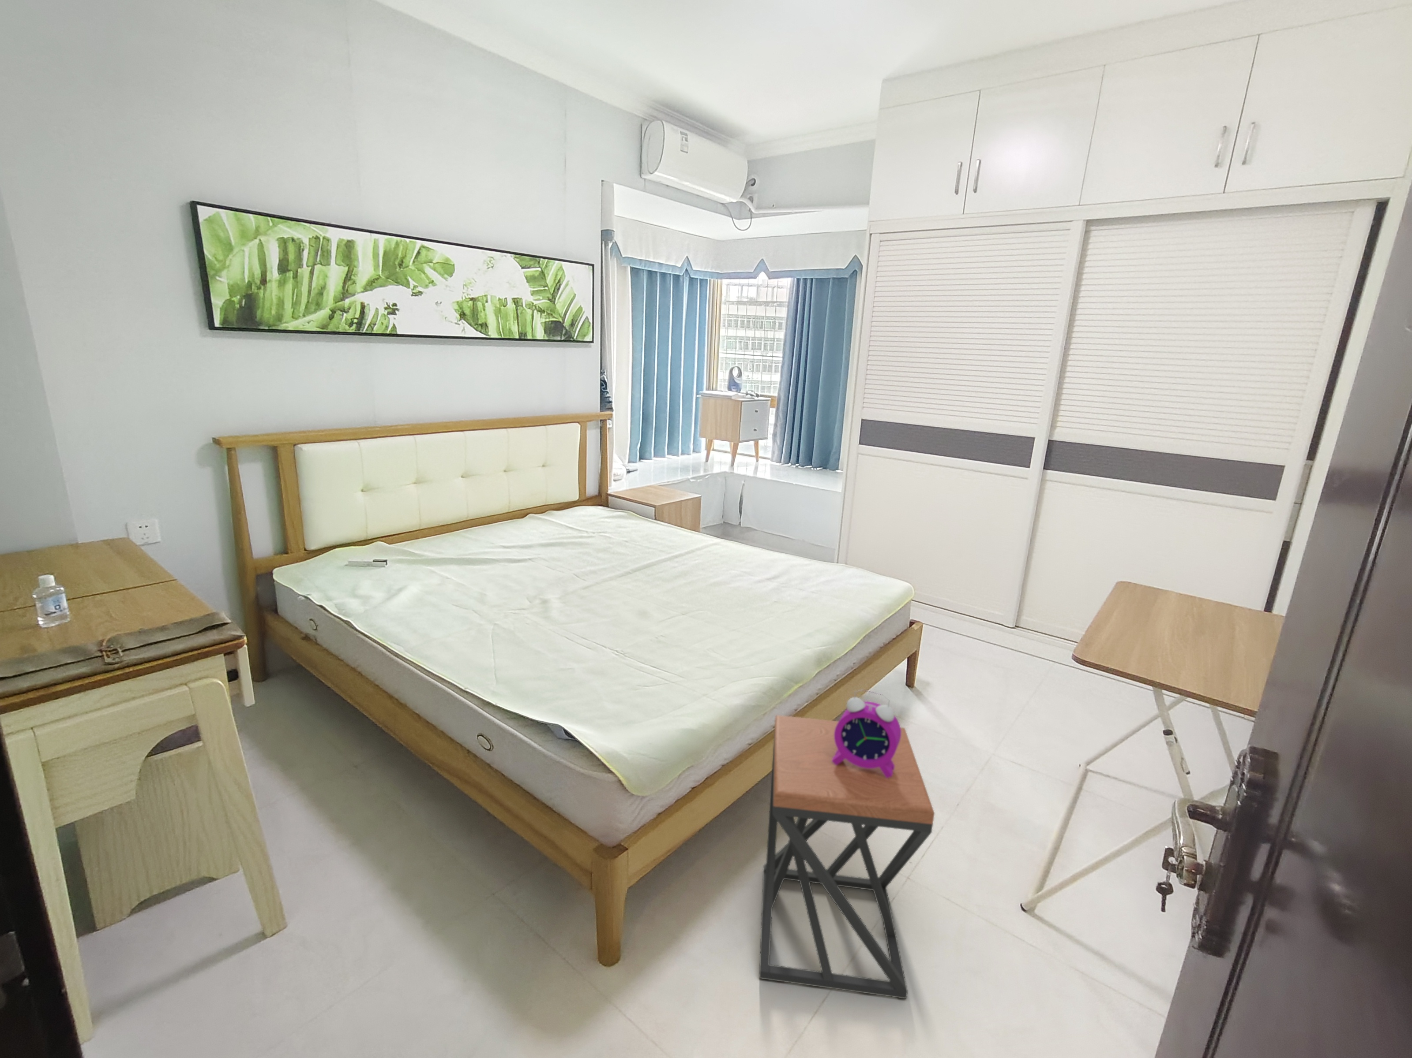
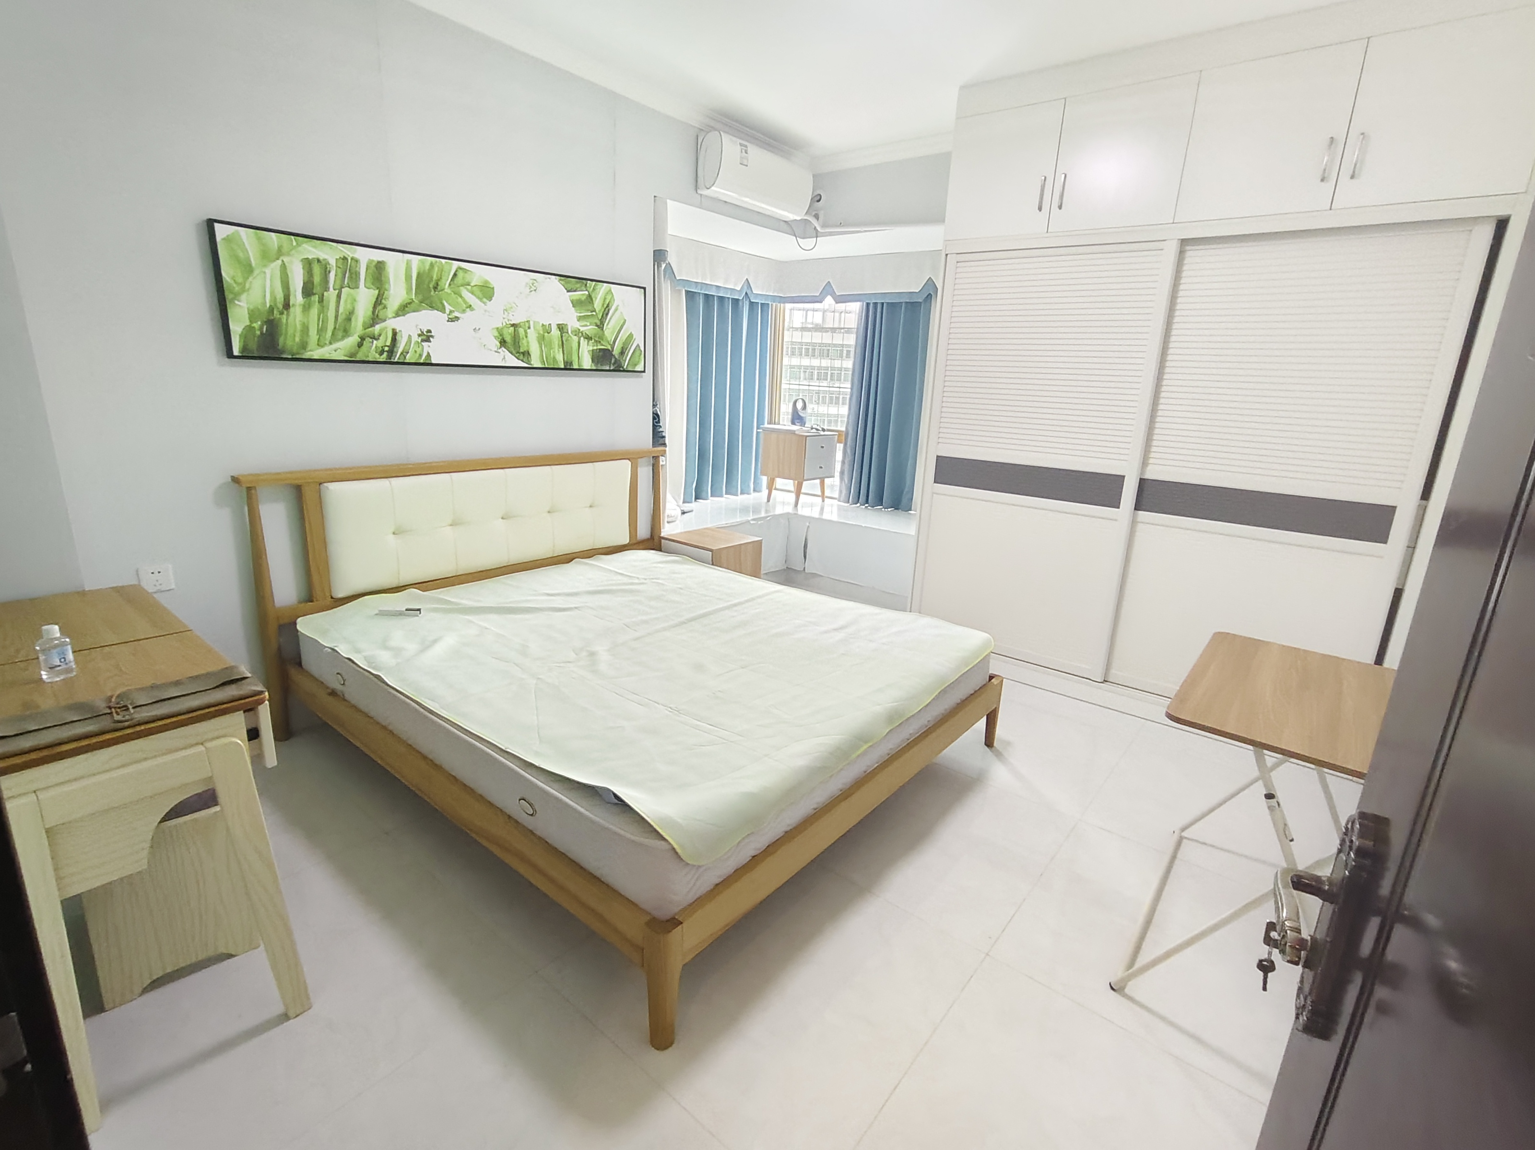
- alarm clock (868, 728)
- stool (842, 851)
